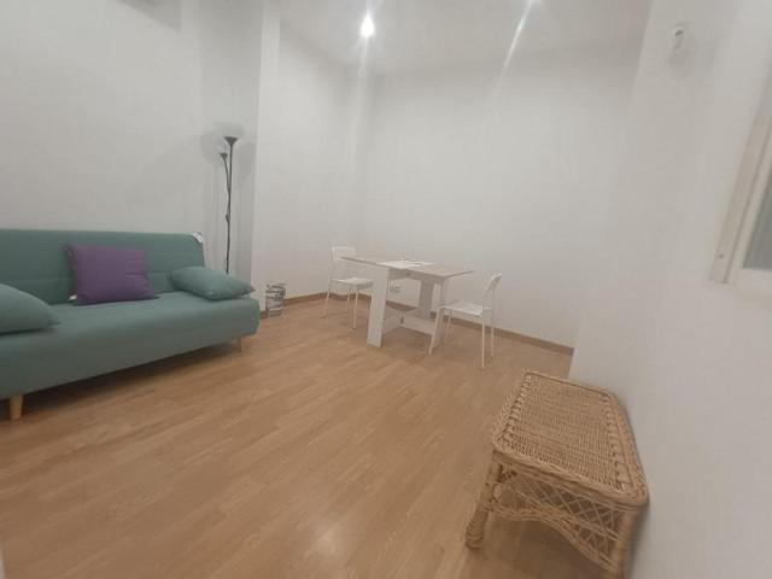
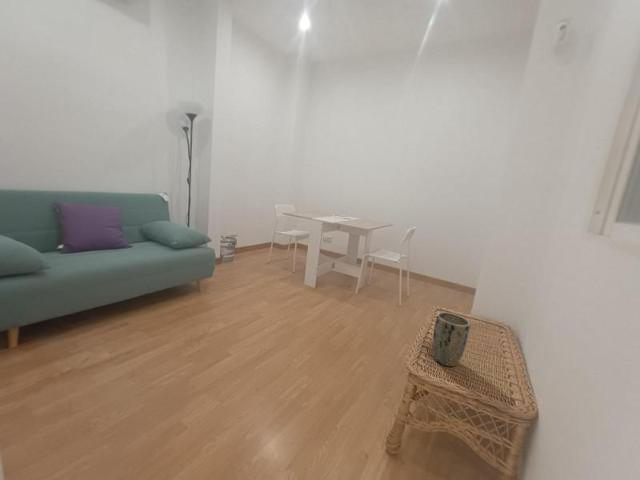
+ plant pot (449, 339)
